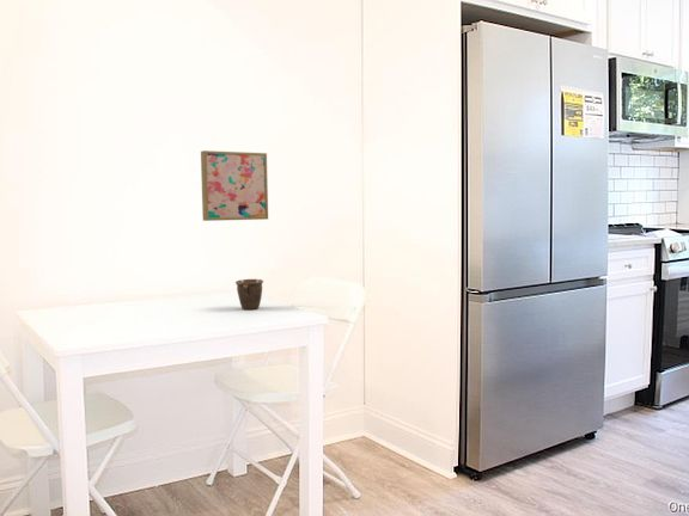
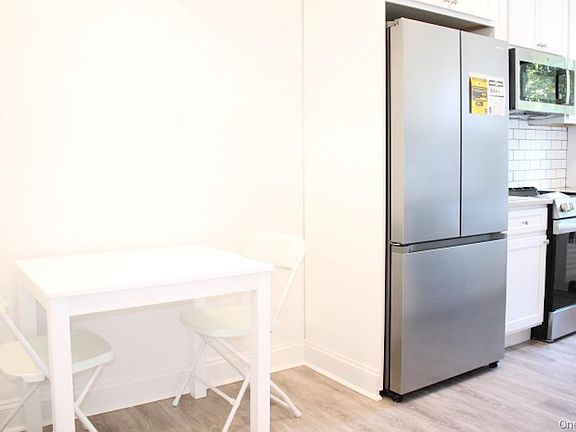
- mug (249, 294)
- wall art (234, 185)
